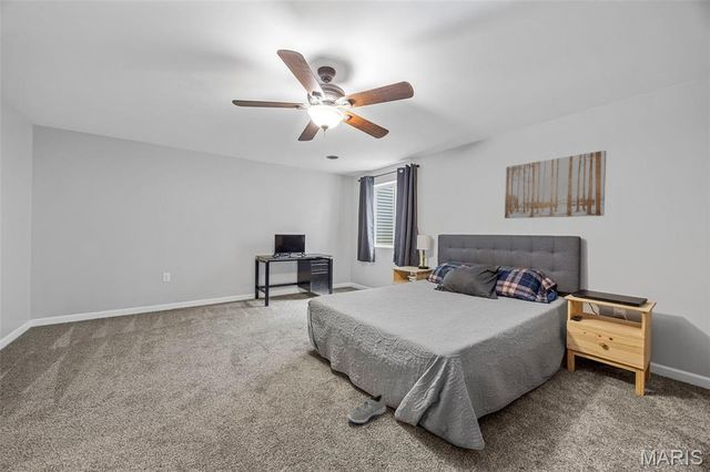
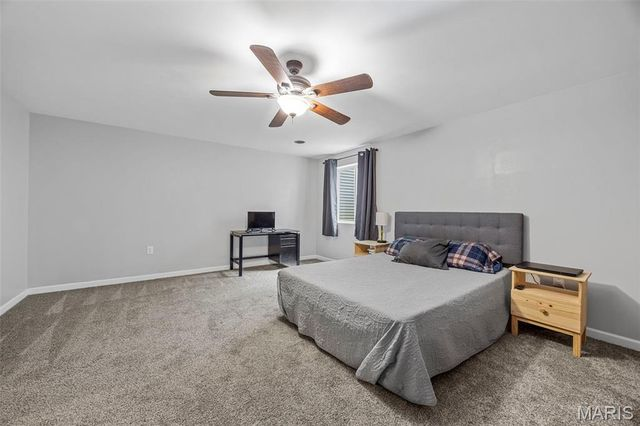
- wall art (549, 188)
- sneaker (366, 406)
